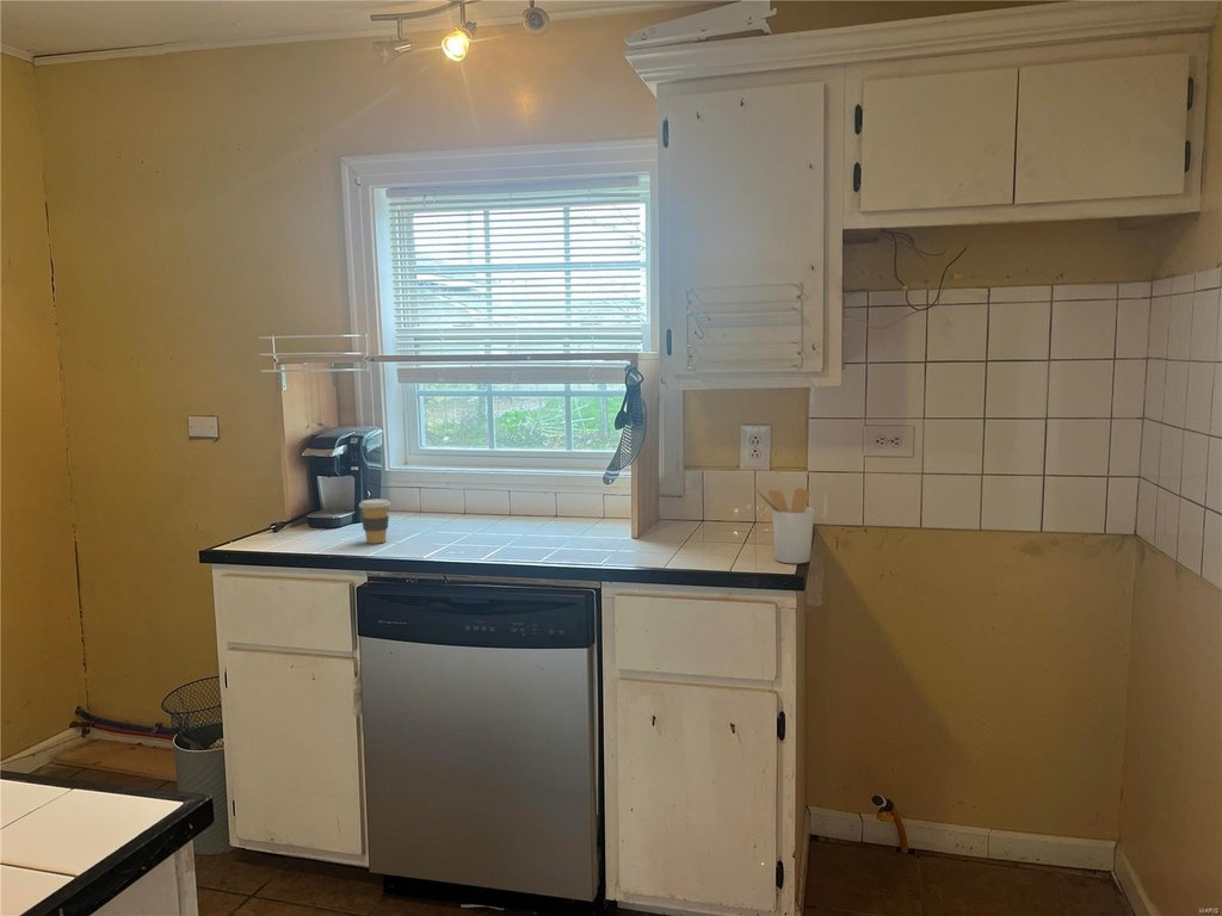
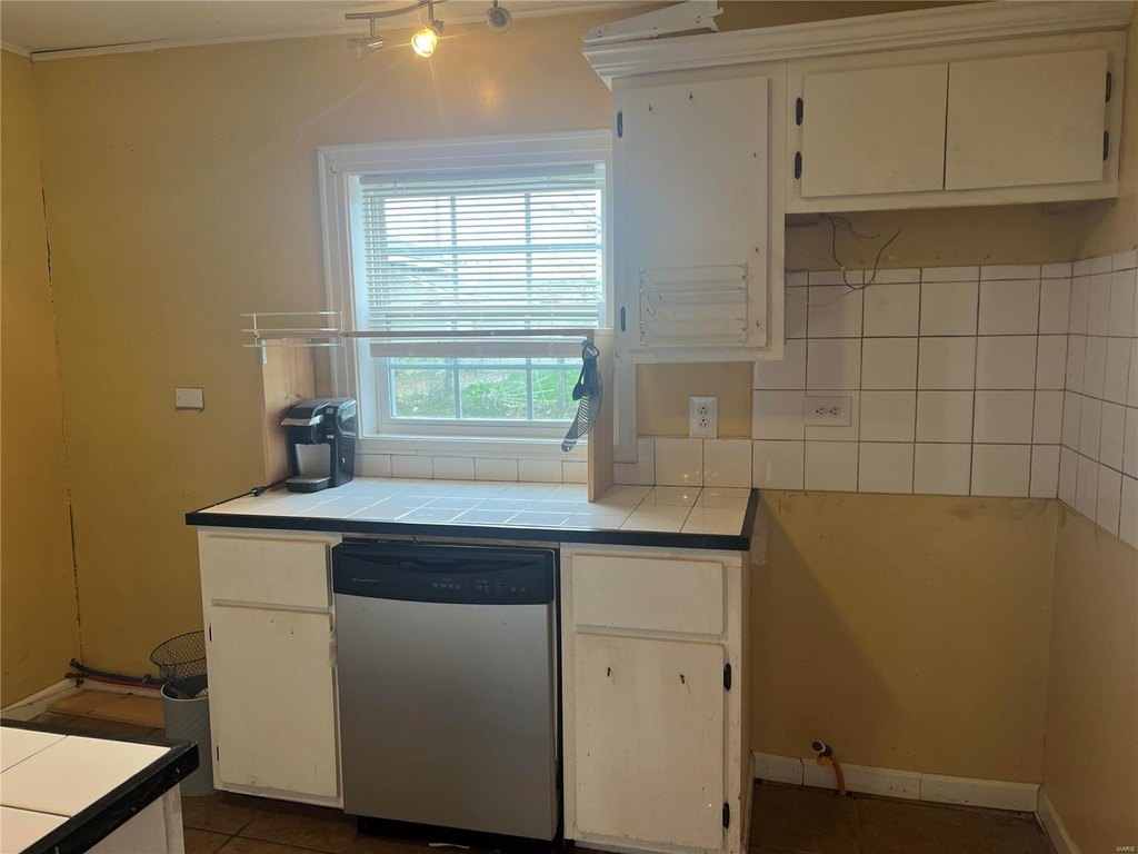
- coffee cup (375, 521)
- utensil holder (782, 522)
